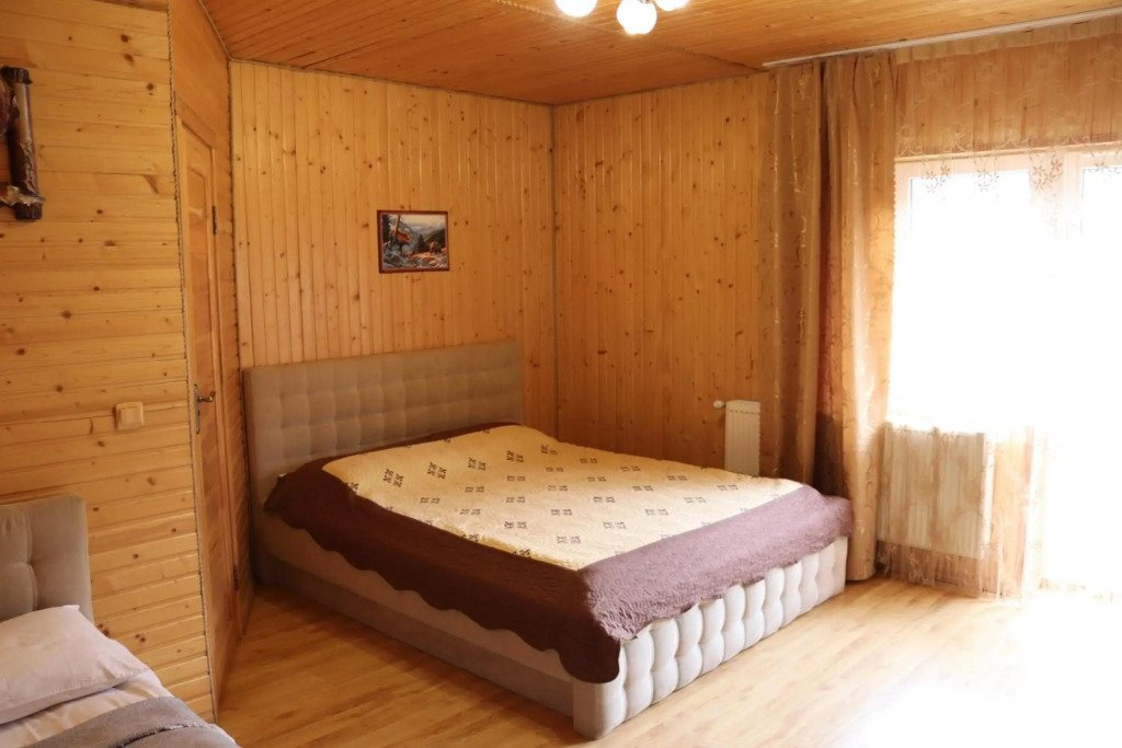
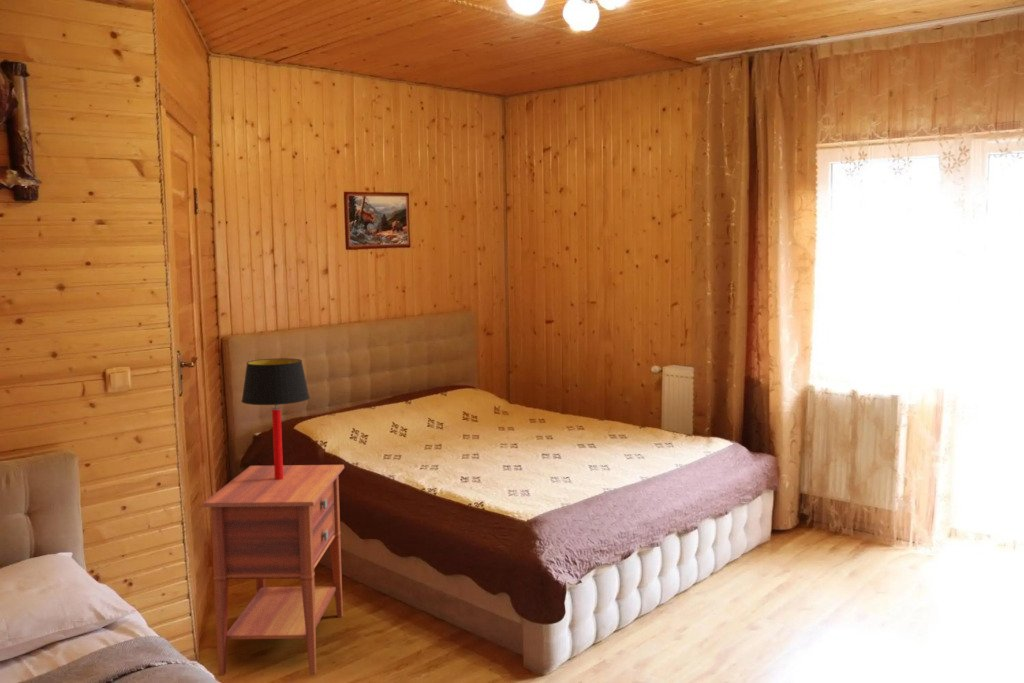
+ nightstand (282, 563)
+ table lamp (276, 420)
